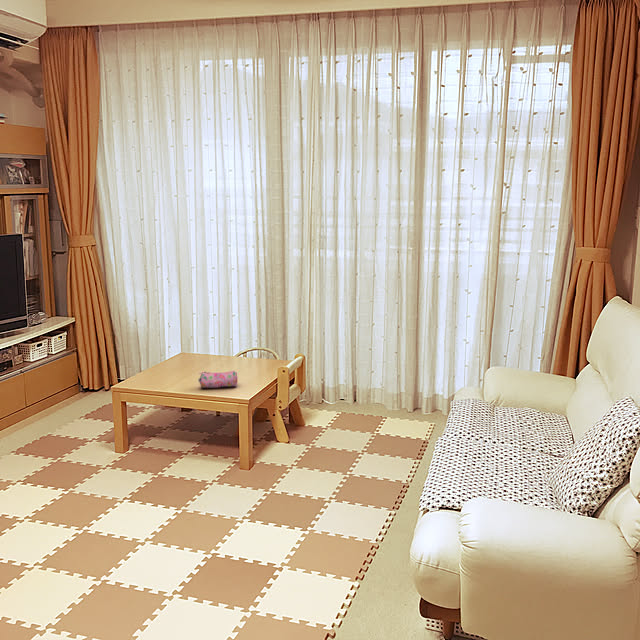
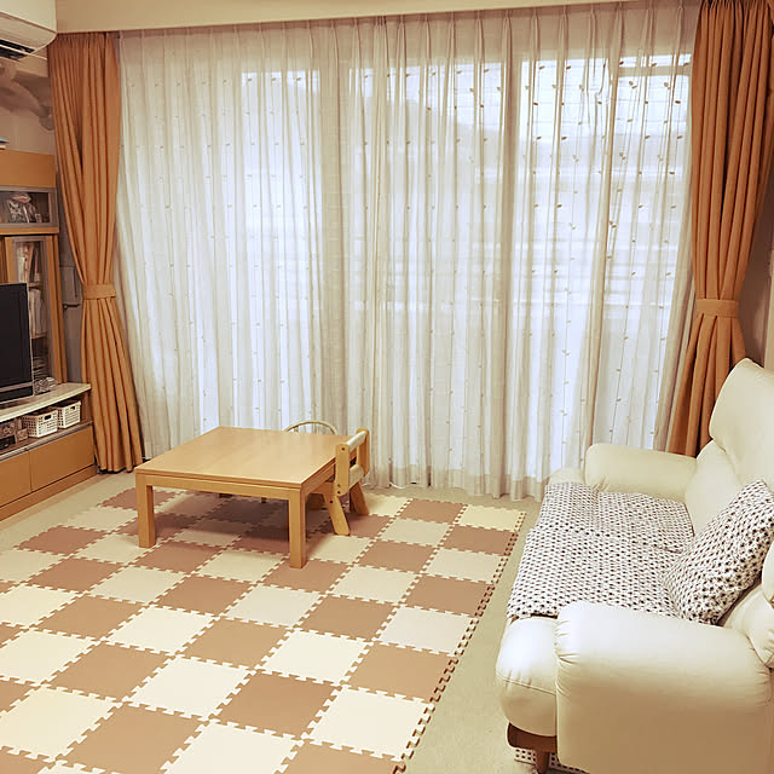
- pencil case (218, 379)
